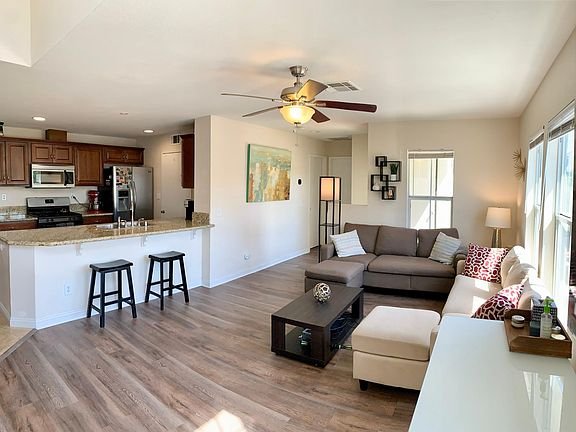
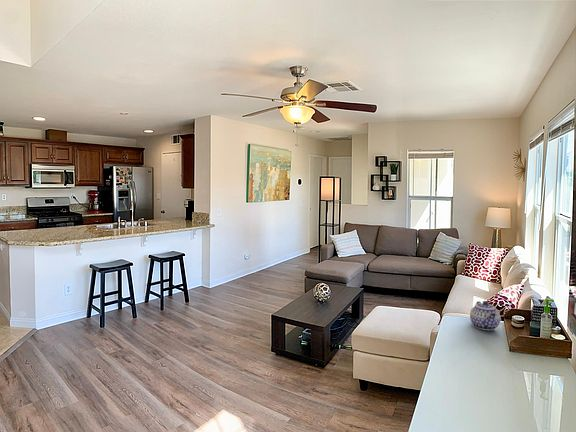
+ teapot (485, 314)
